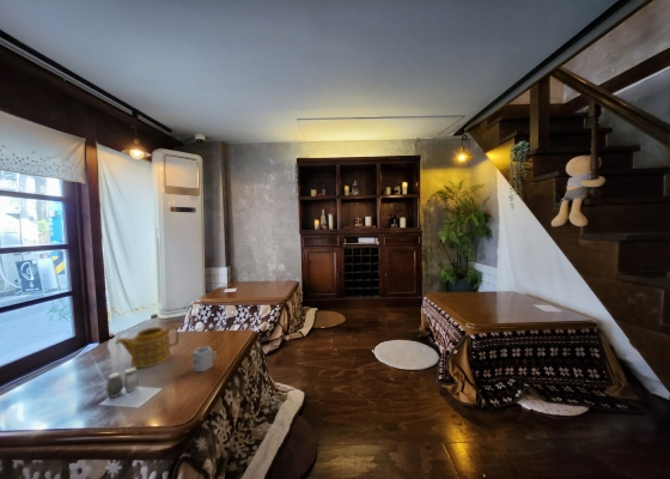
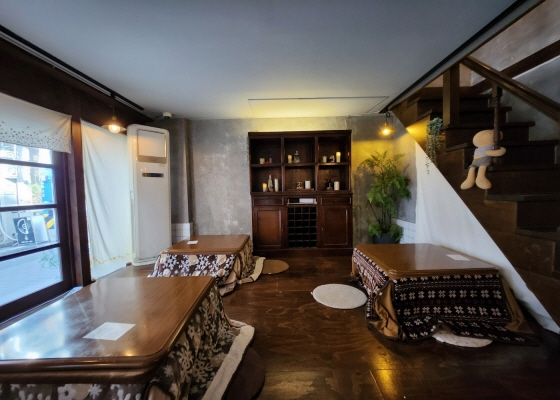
- cup (205, 358)
- teapot (148, 345)
- salt and pepper shaker (122, 382)
